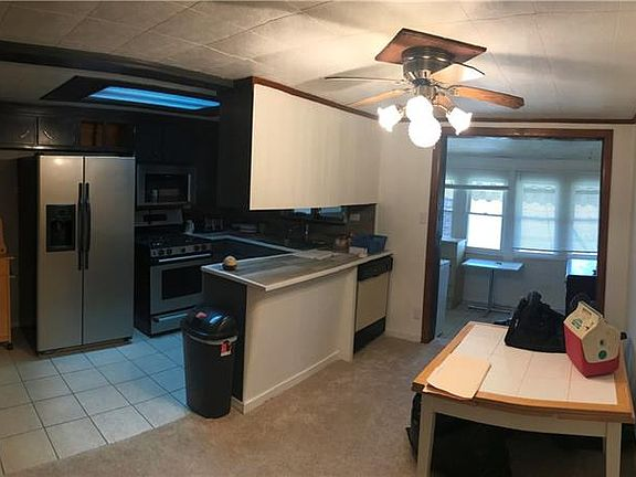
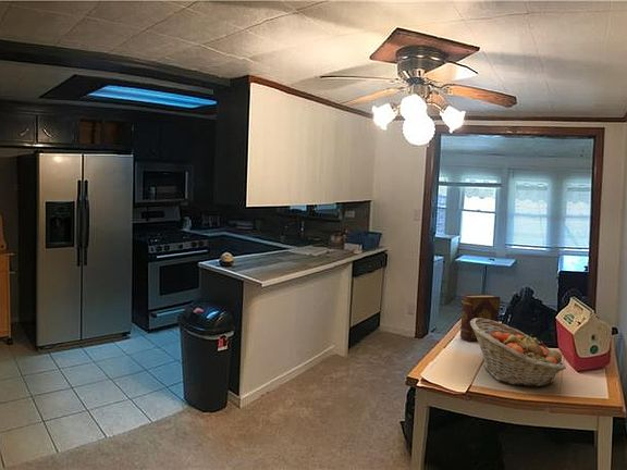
+ fruit basket (515, 349)
+ diary (478, 317)
